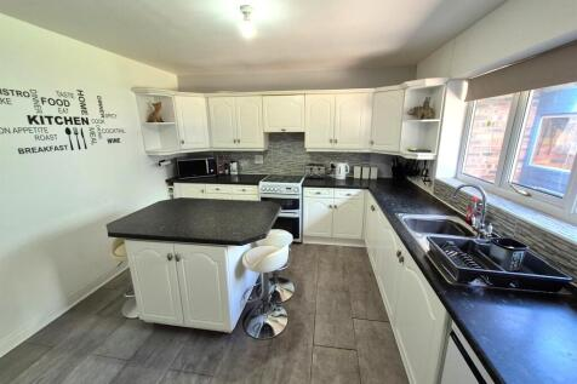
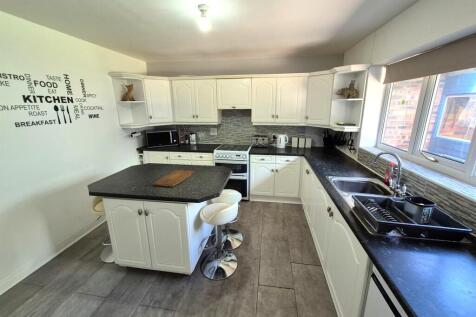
+ cutting board (175, 177)
